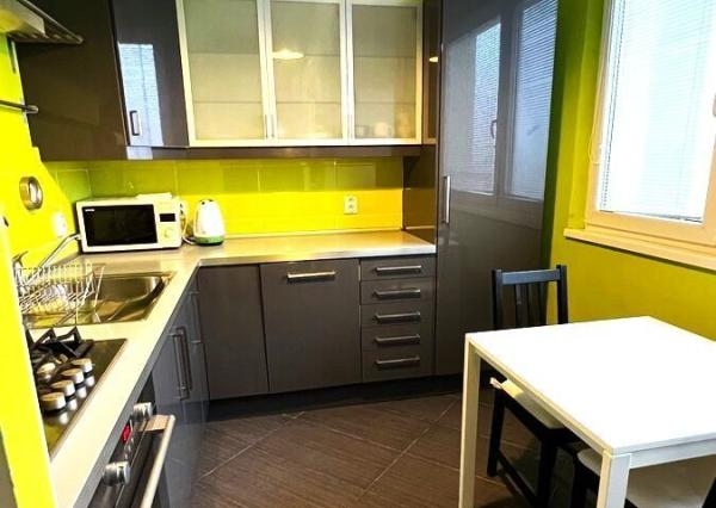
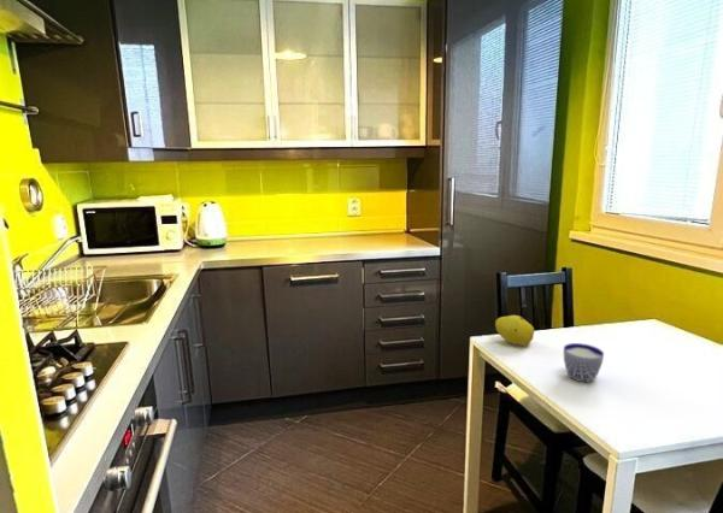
+ cup (582, 361)
+ fruit (513, 329)
